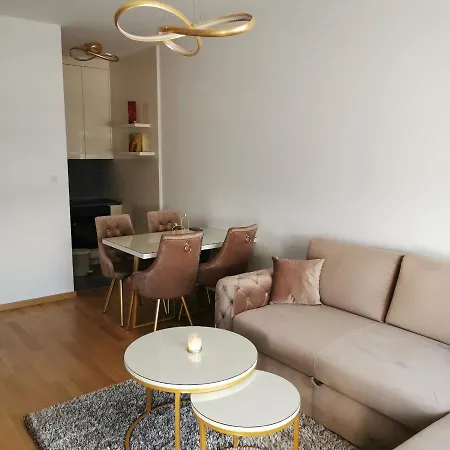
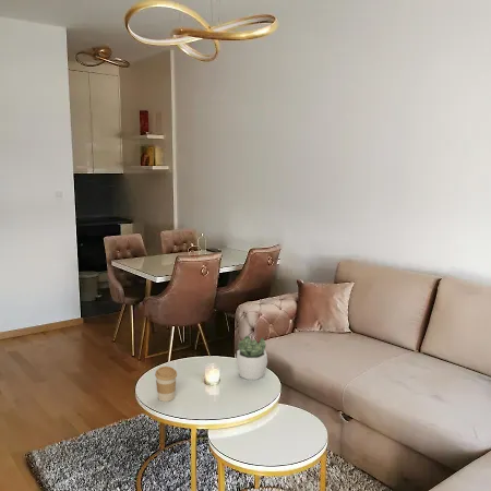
+ coffee cup (166, 383)
+ succulent plant (251, 357)
